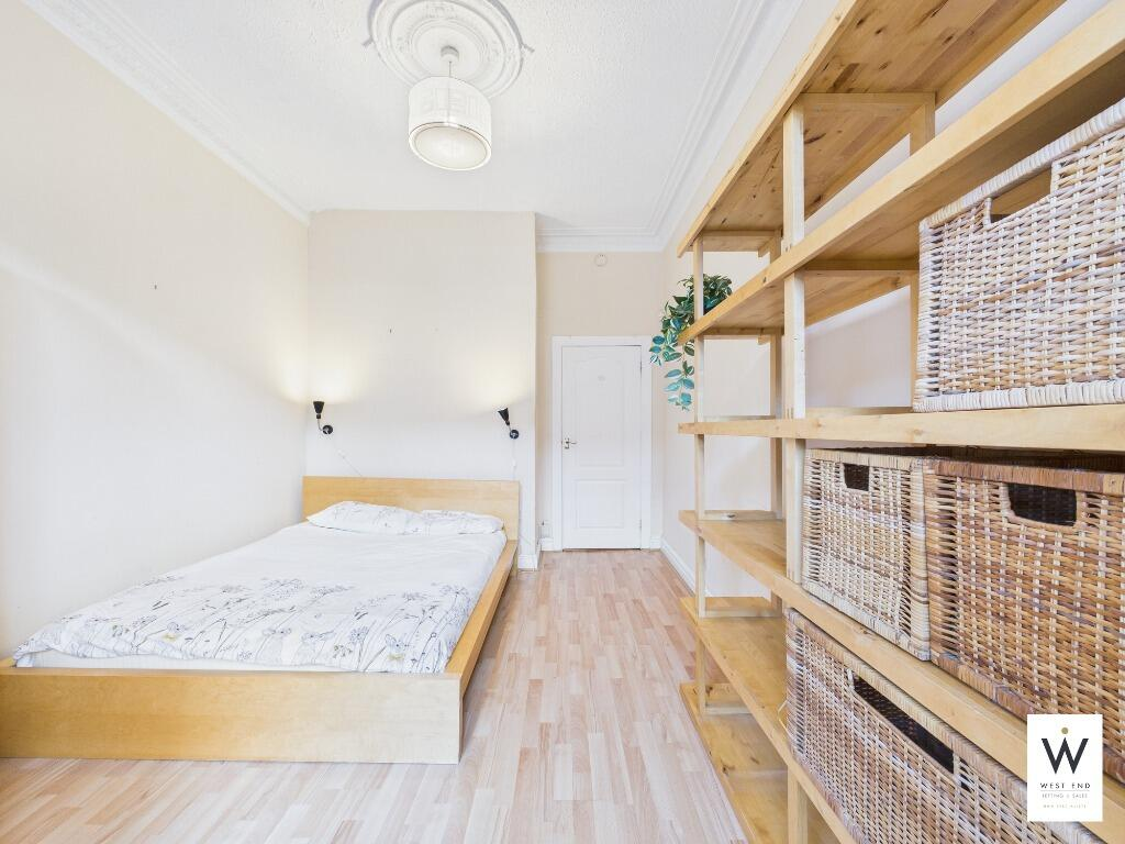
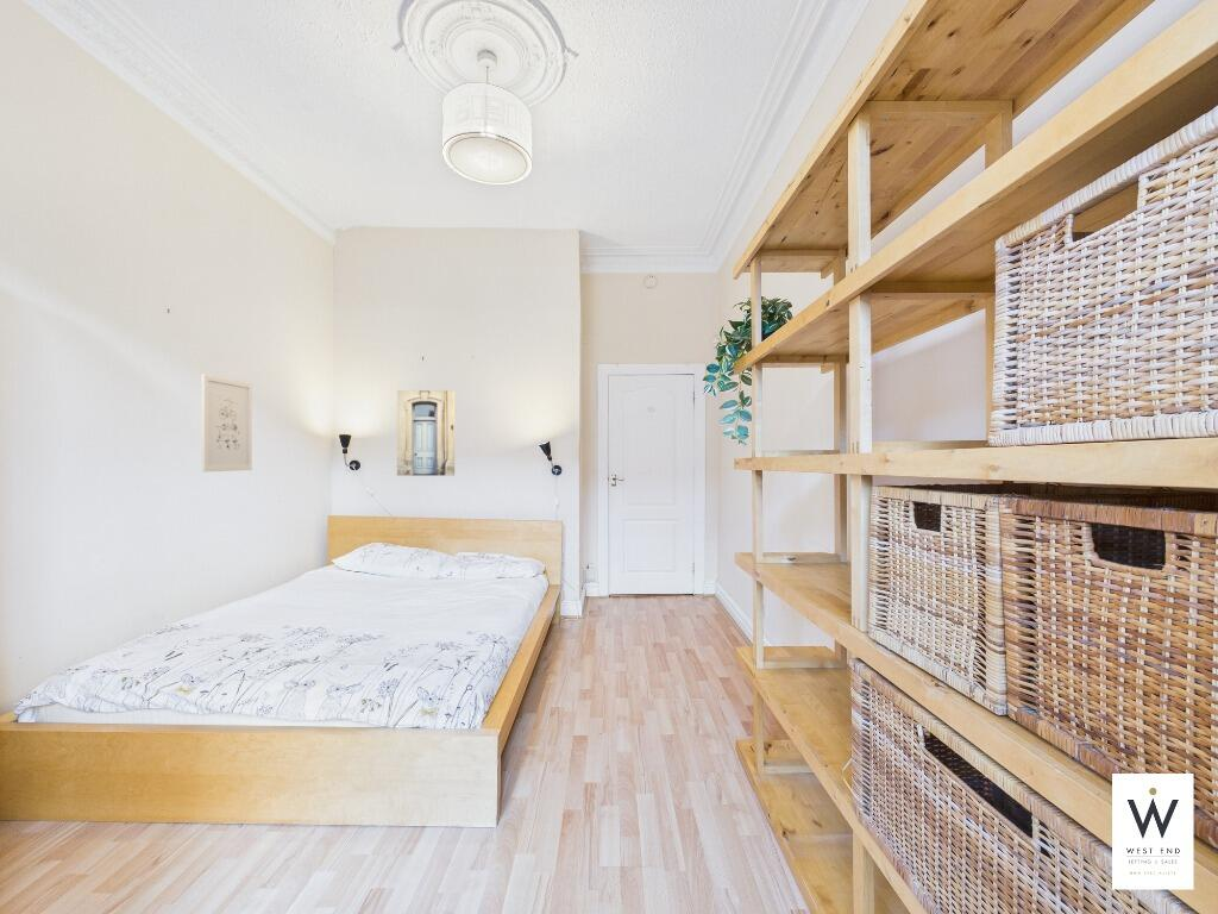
+ wall art (227, 425)
+ wall art (426, 433)
